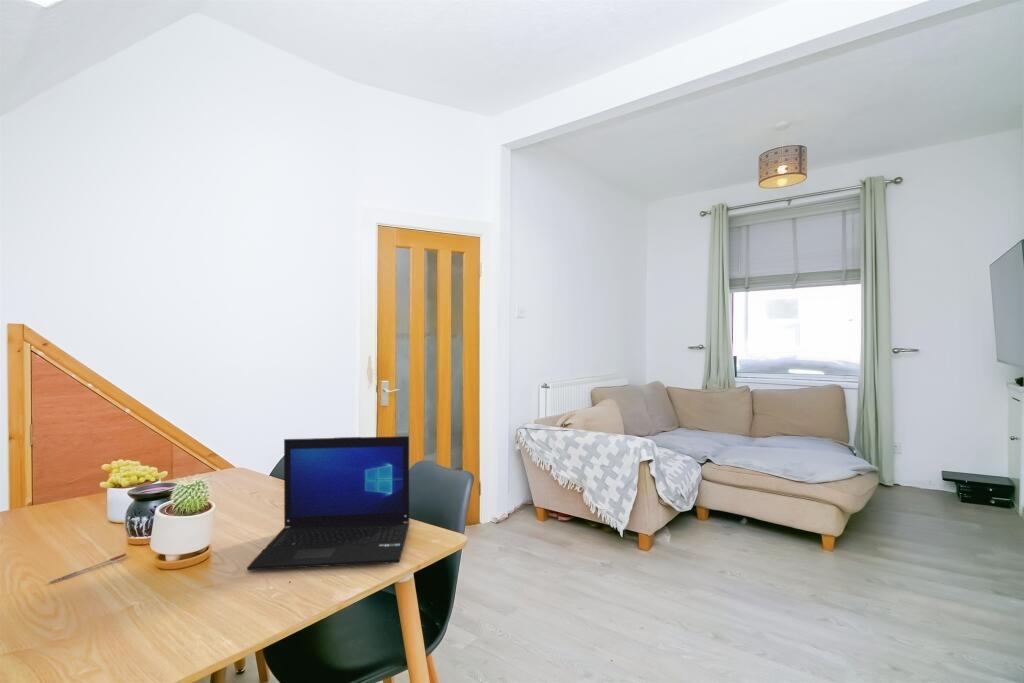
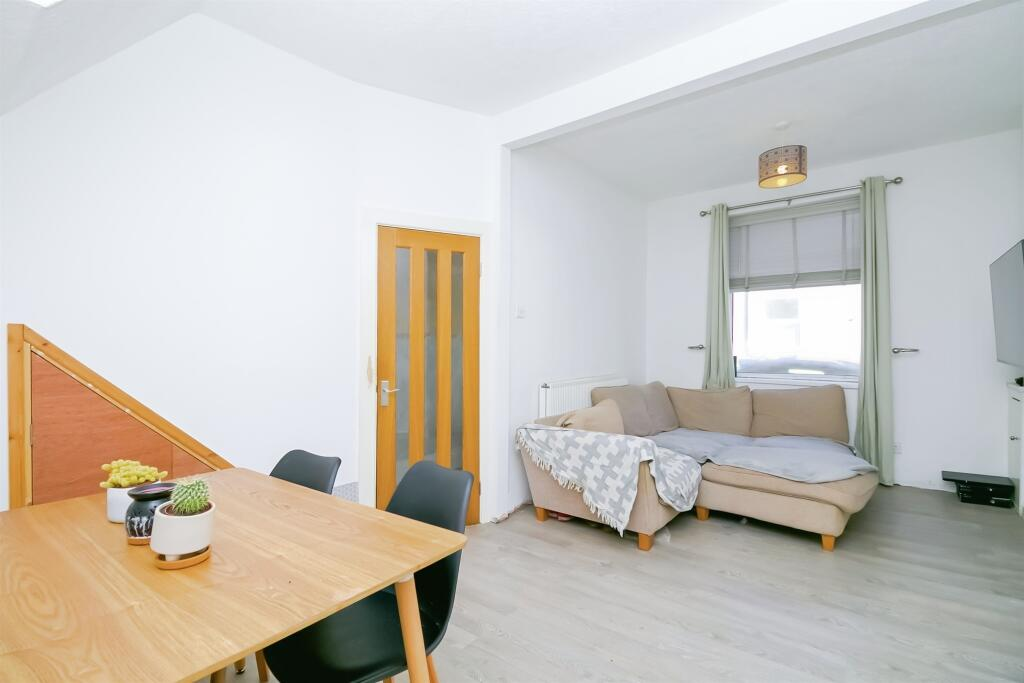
- laptop (337, 496)
- pen (89, 567)
